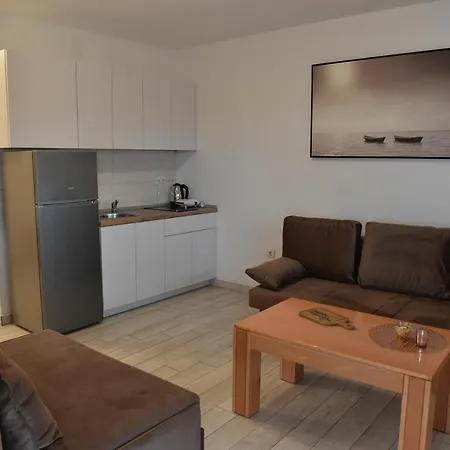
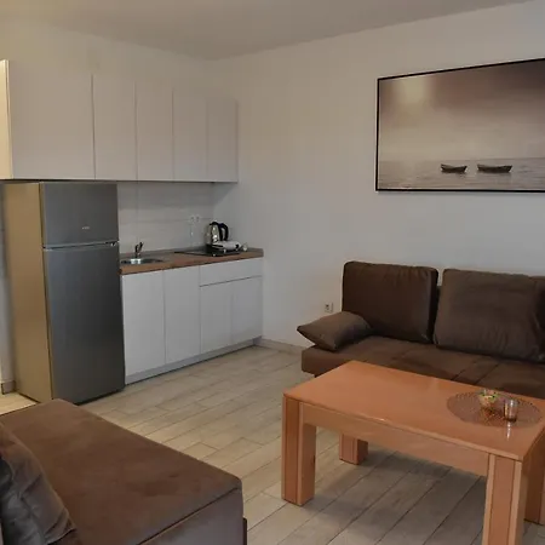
- cutting board (329, 319)
